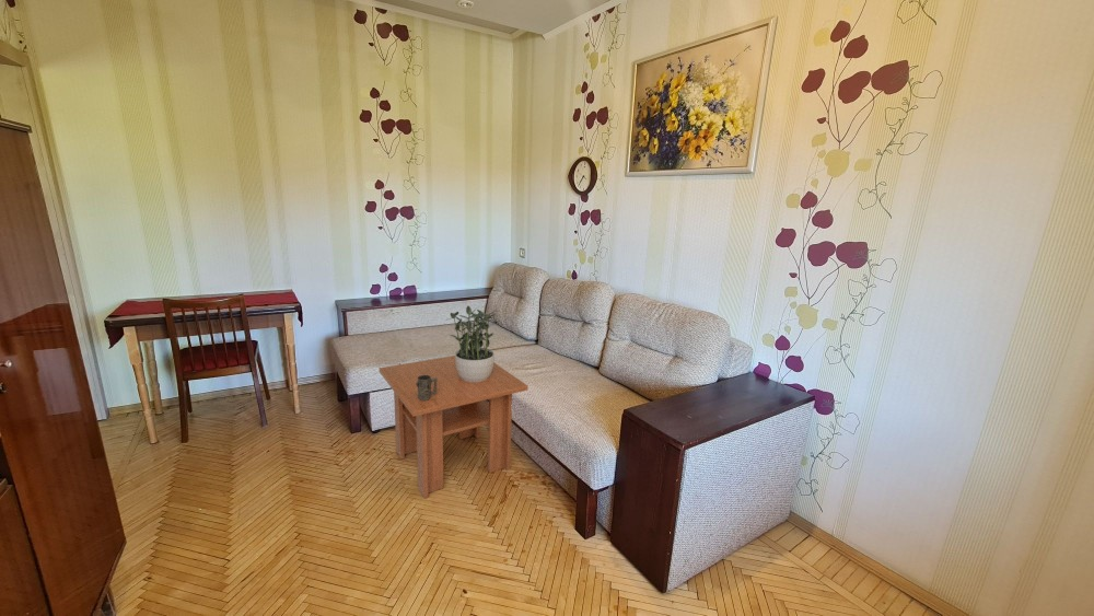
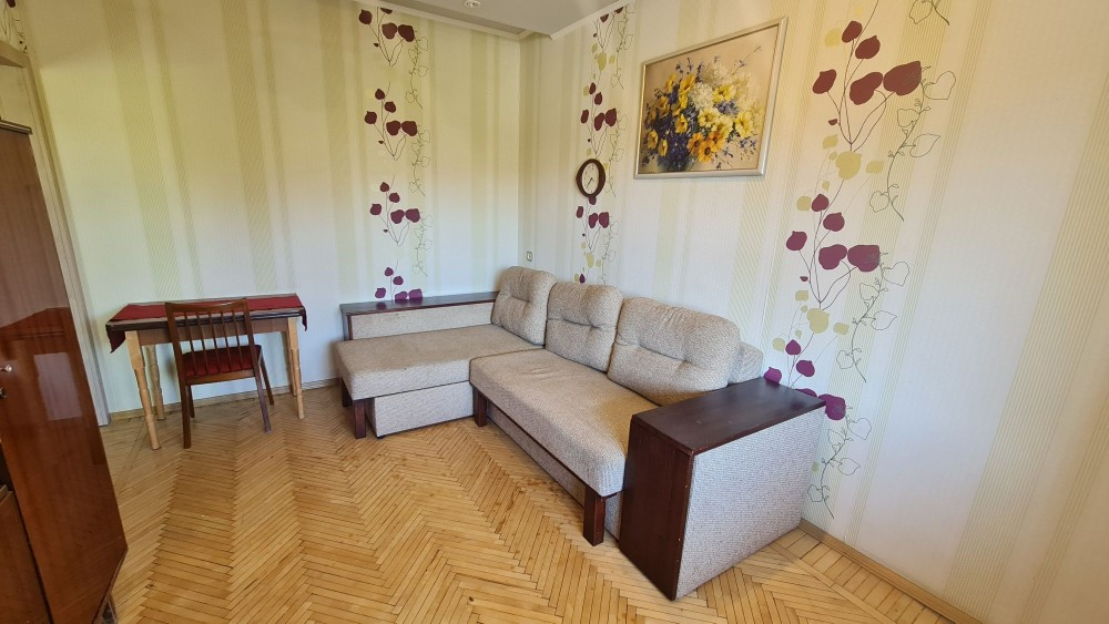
- potted plant (472, 340)
- mug (427, 387)
- coffee table (451, 419)
